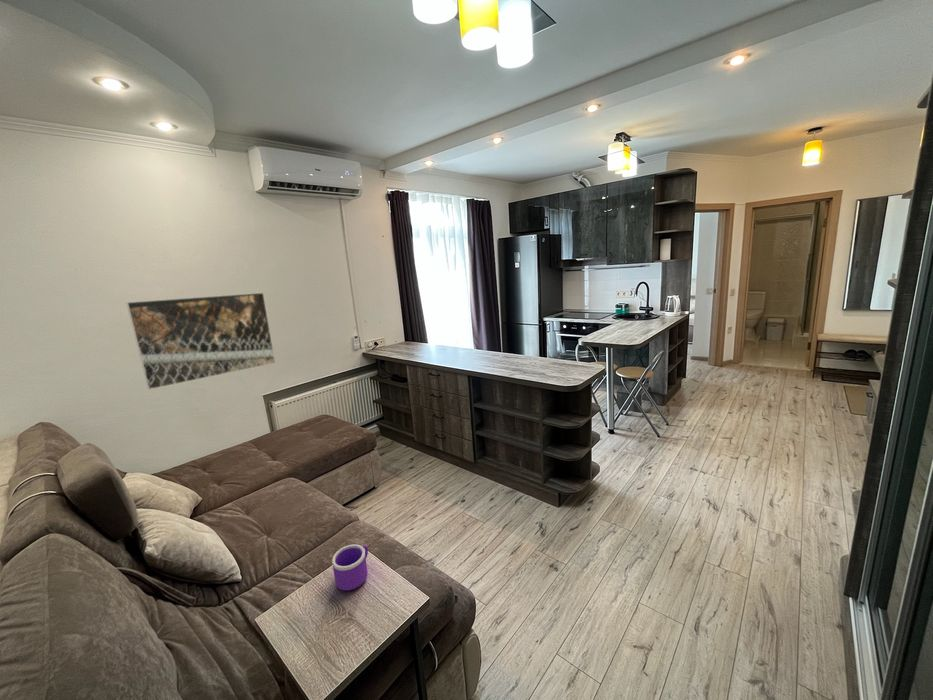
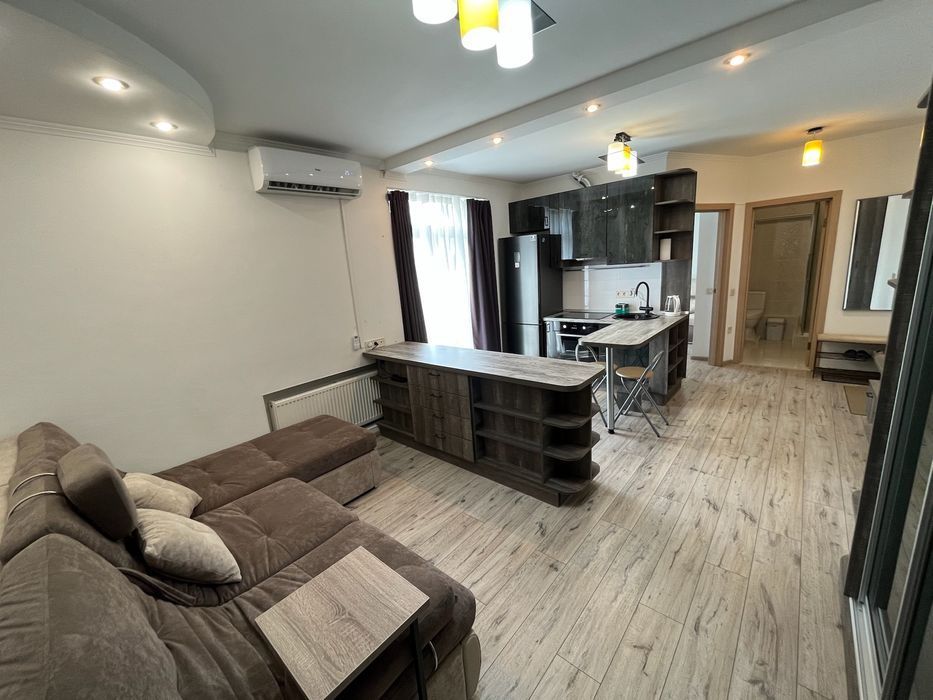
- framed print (210, 336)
- mug (353, 564)
